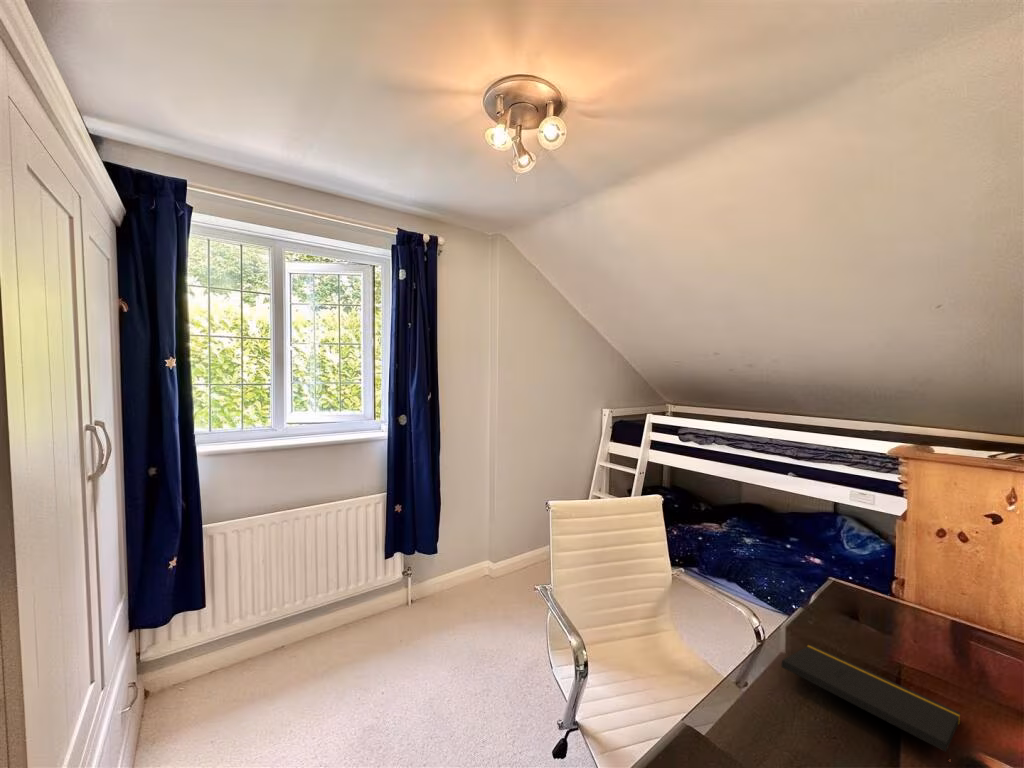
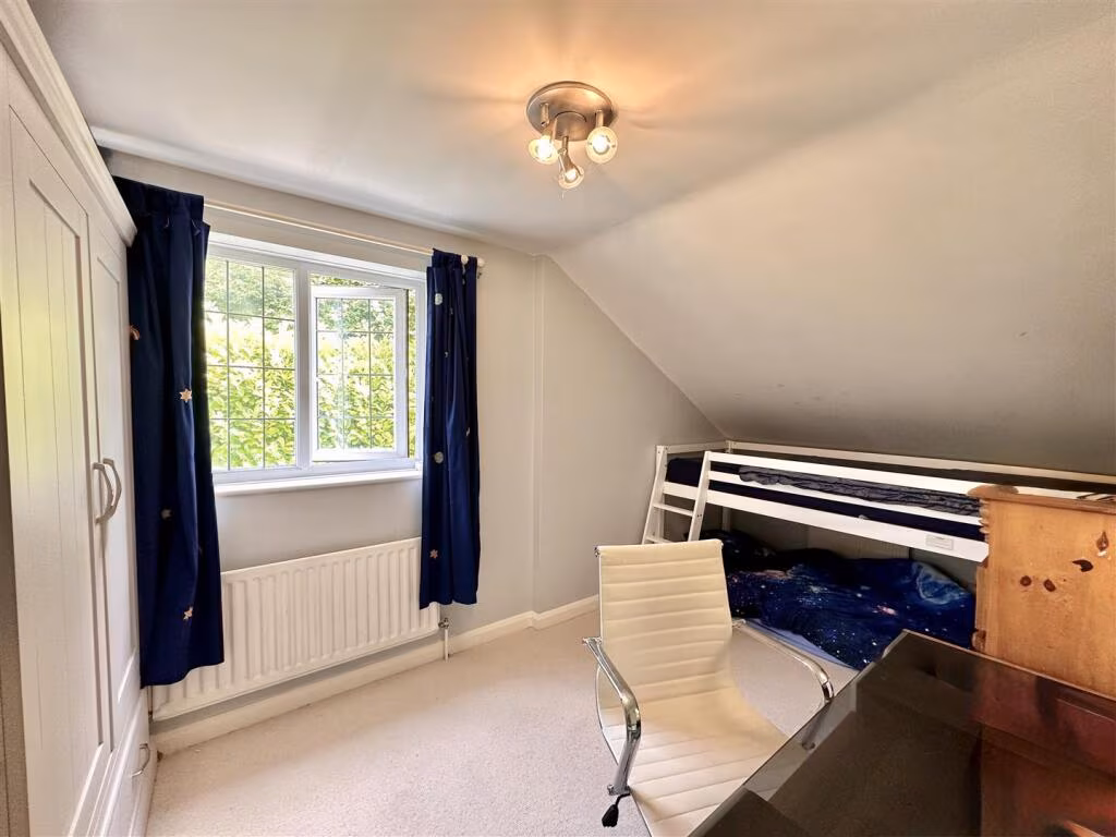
- notepad (866, 688)
